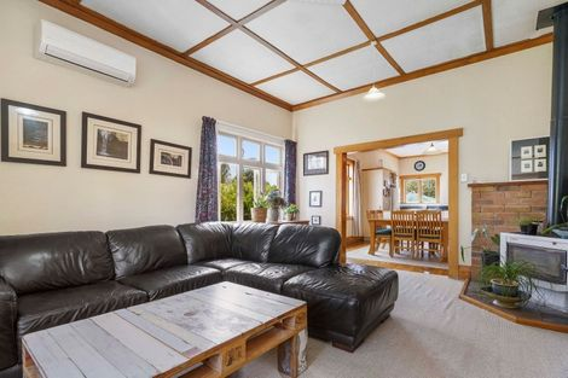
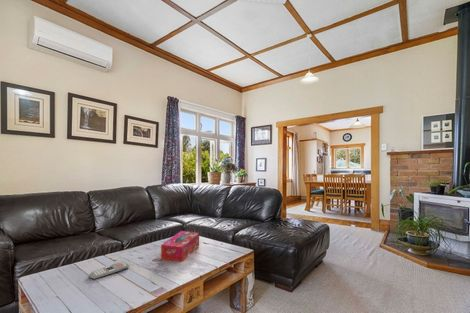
+ tissue box (181, 245)
+ remote control (109, 270)
